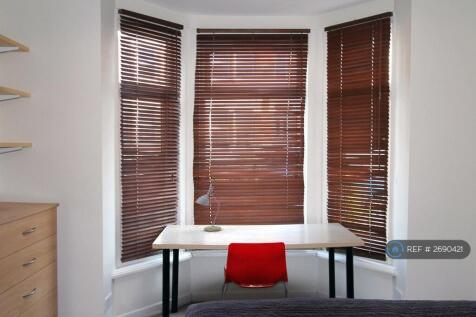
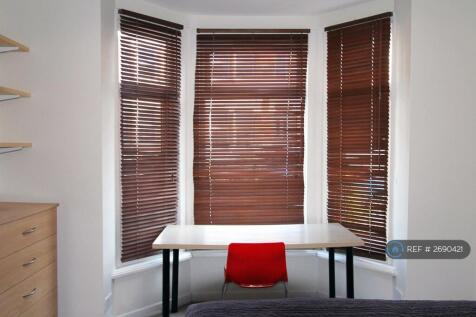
- desk lamp (208, 205)
